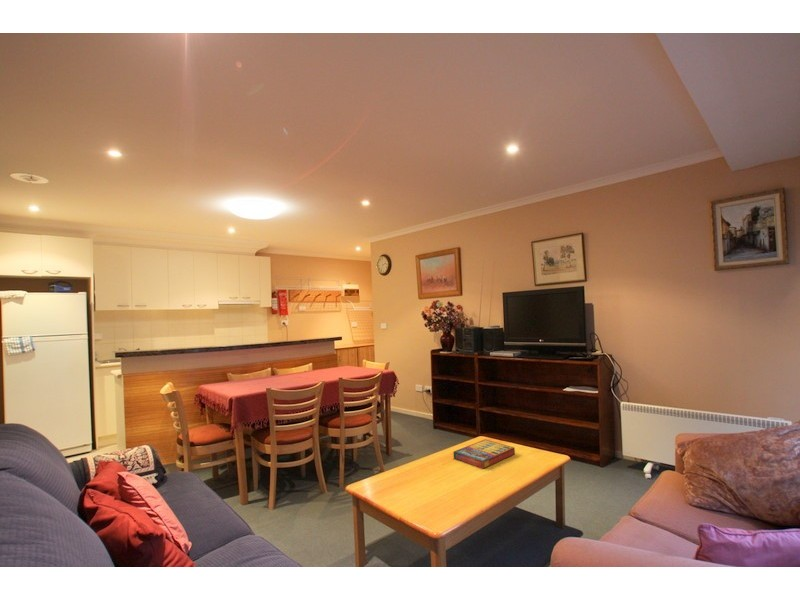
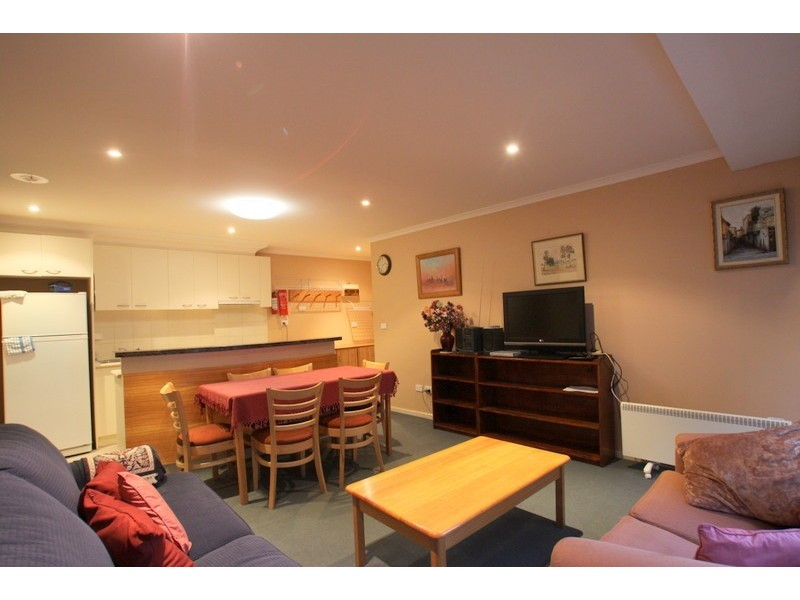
- game compilation box (484, 452)
